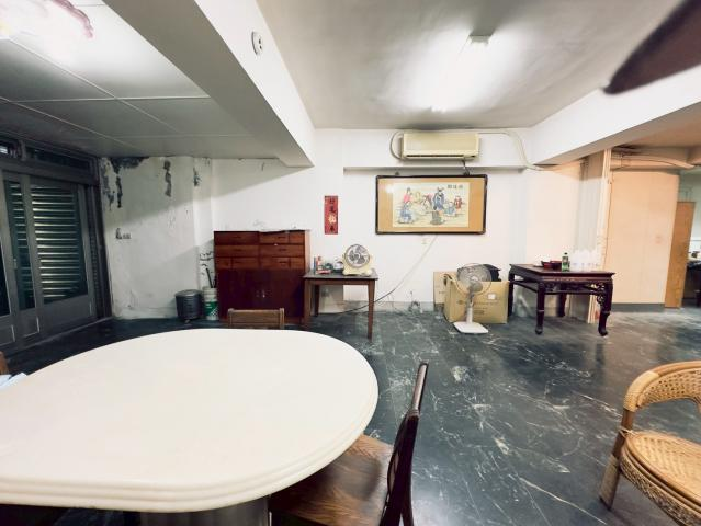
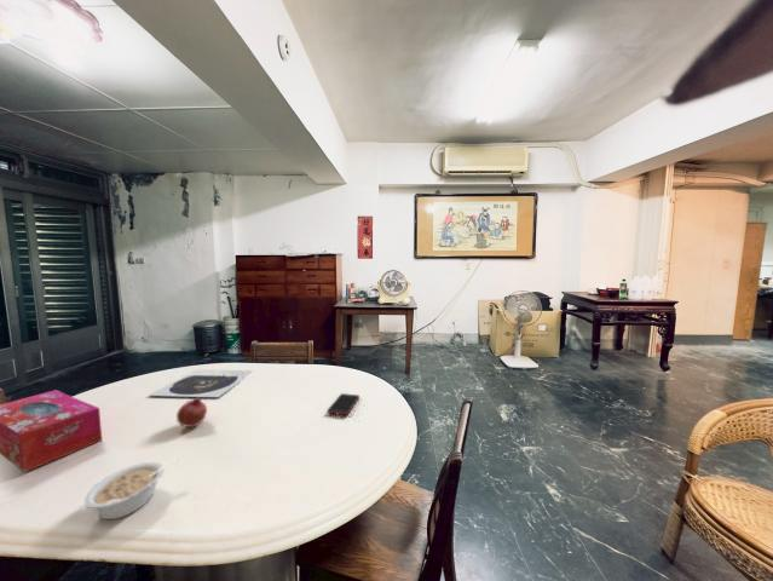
+ cell phone (344, 403)
+ tissue box (42, 425)
+ plate (206, 381)
+ legume (129, 488)
+ fruit (191, 410)
